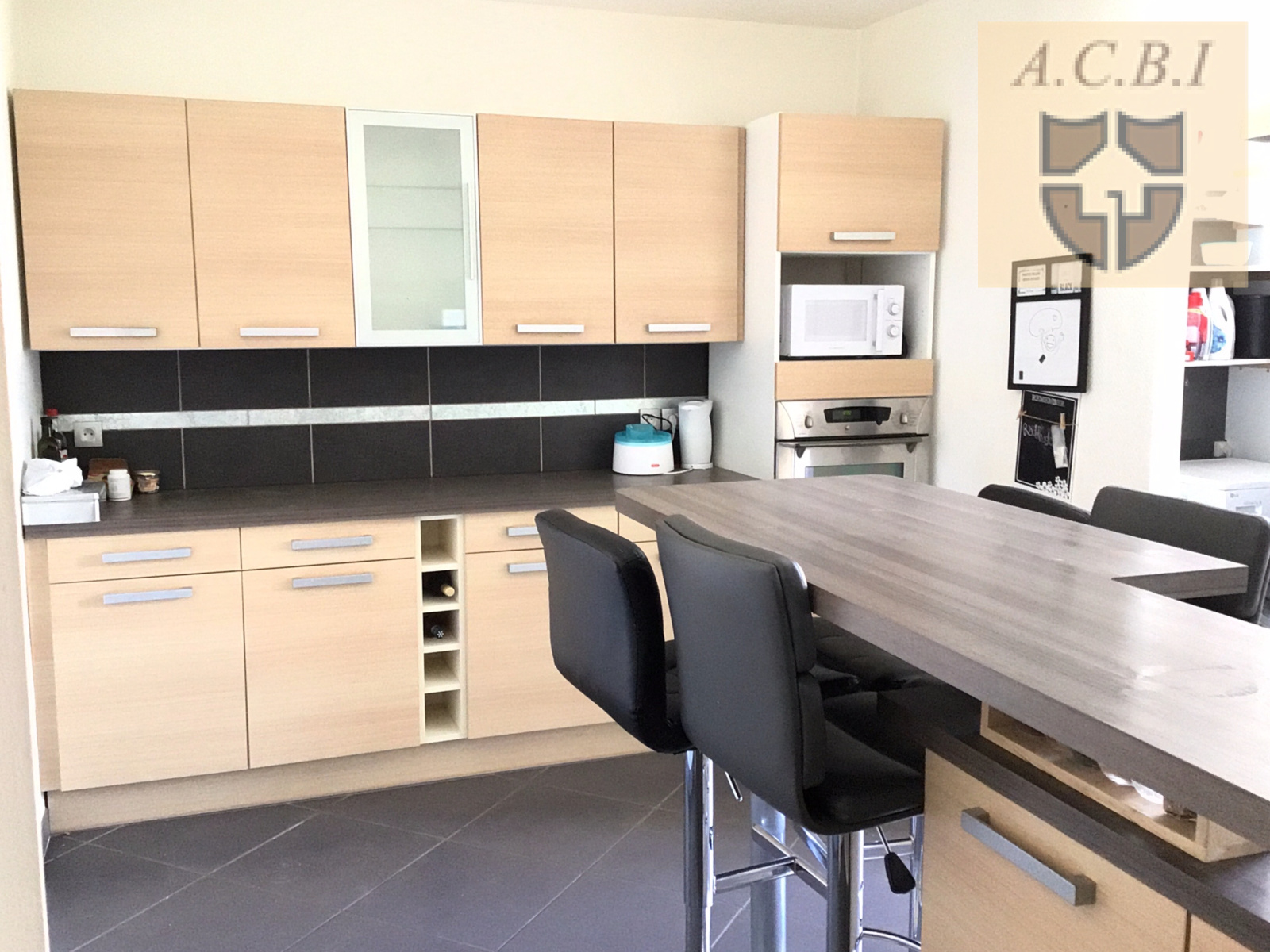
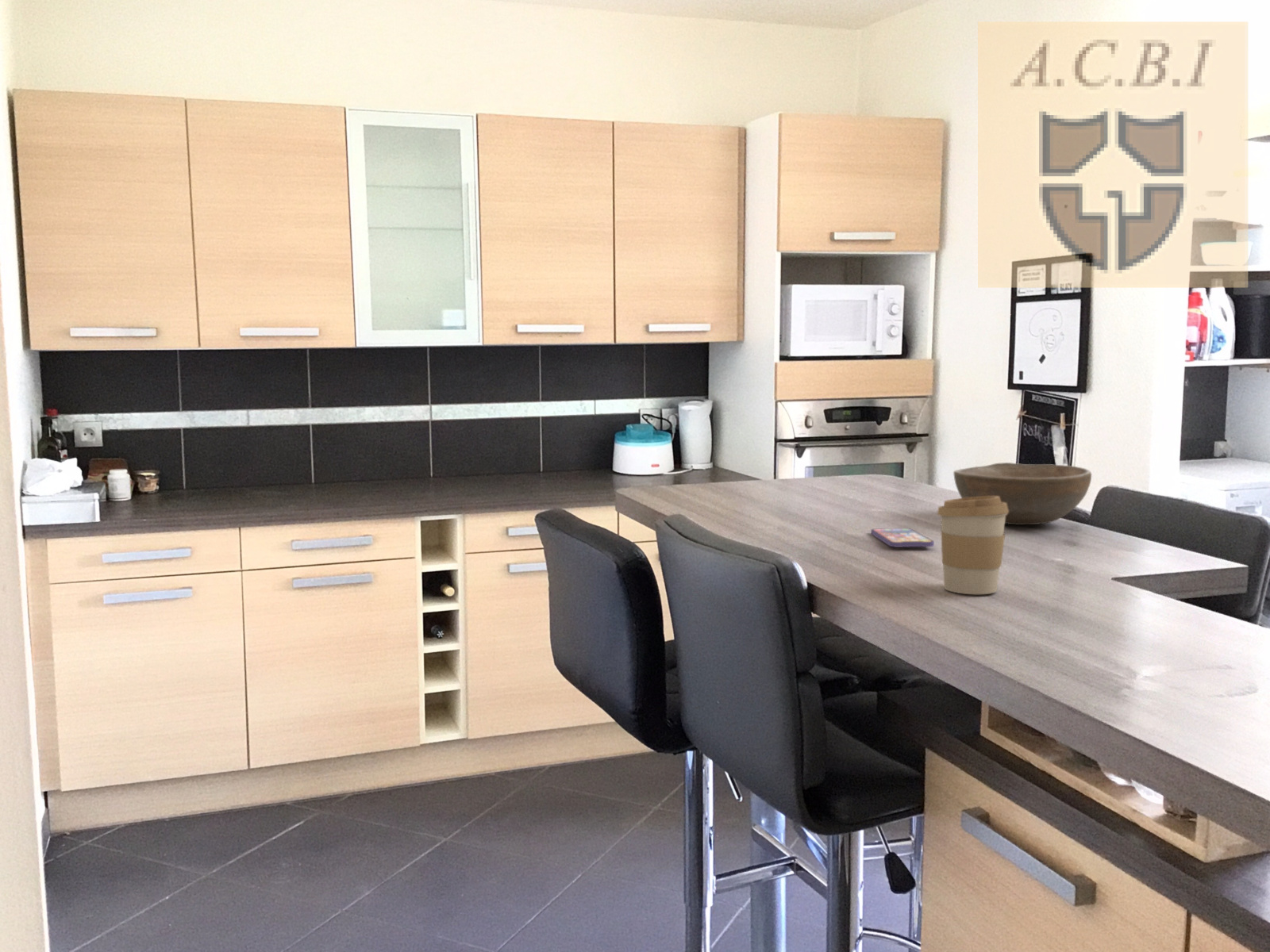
+ bowl (1020, 495)
+ coffee cup (972, 542)
+ smartphone (901, 537)
